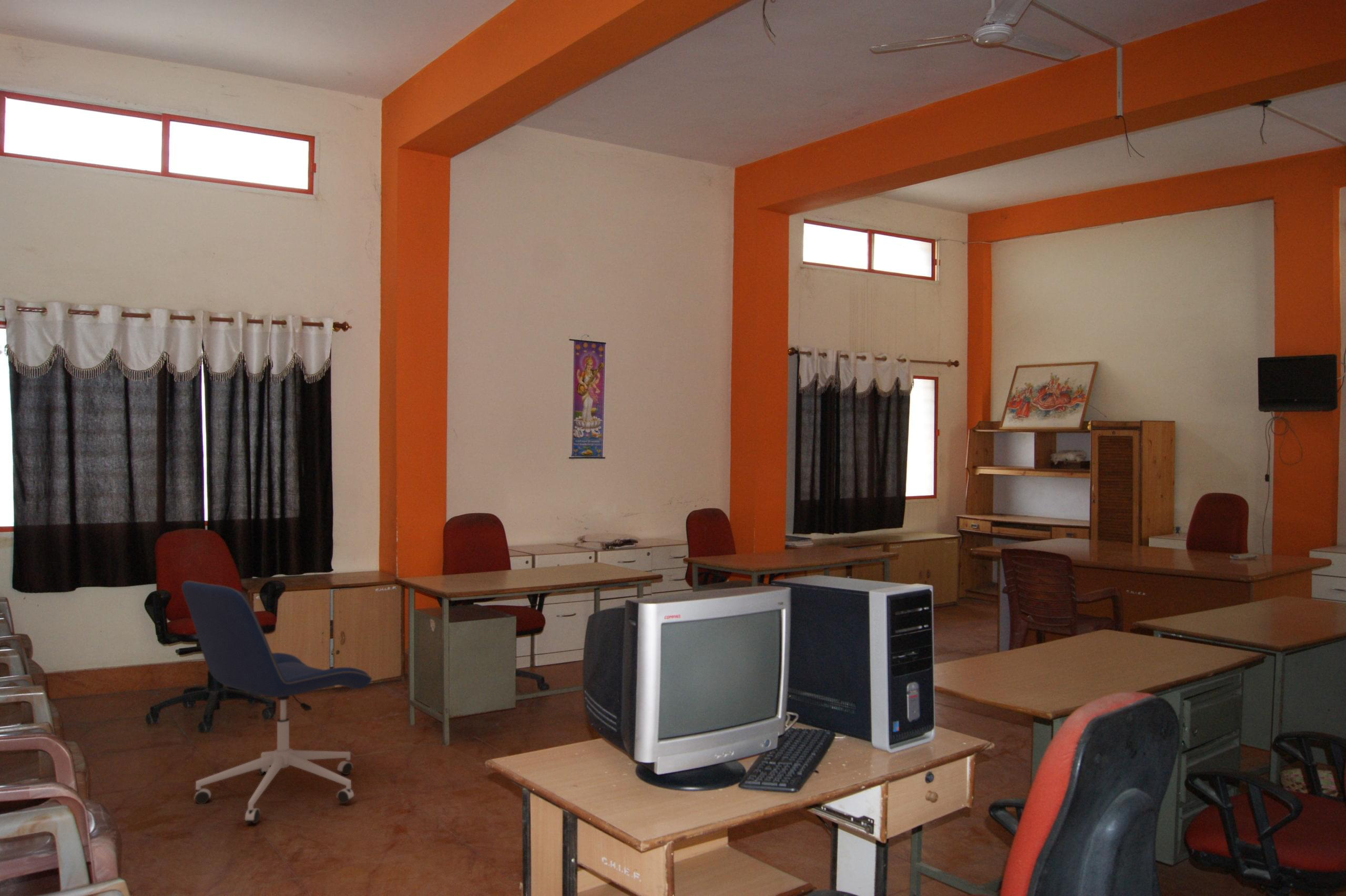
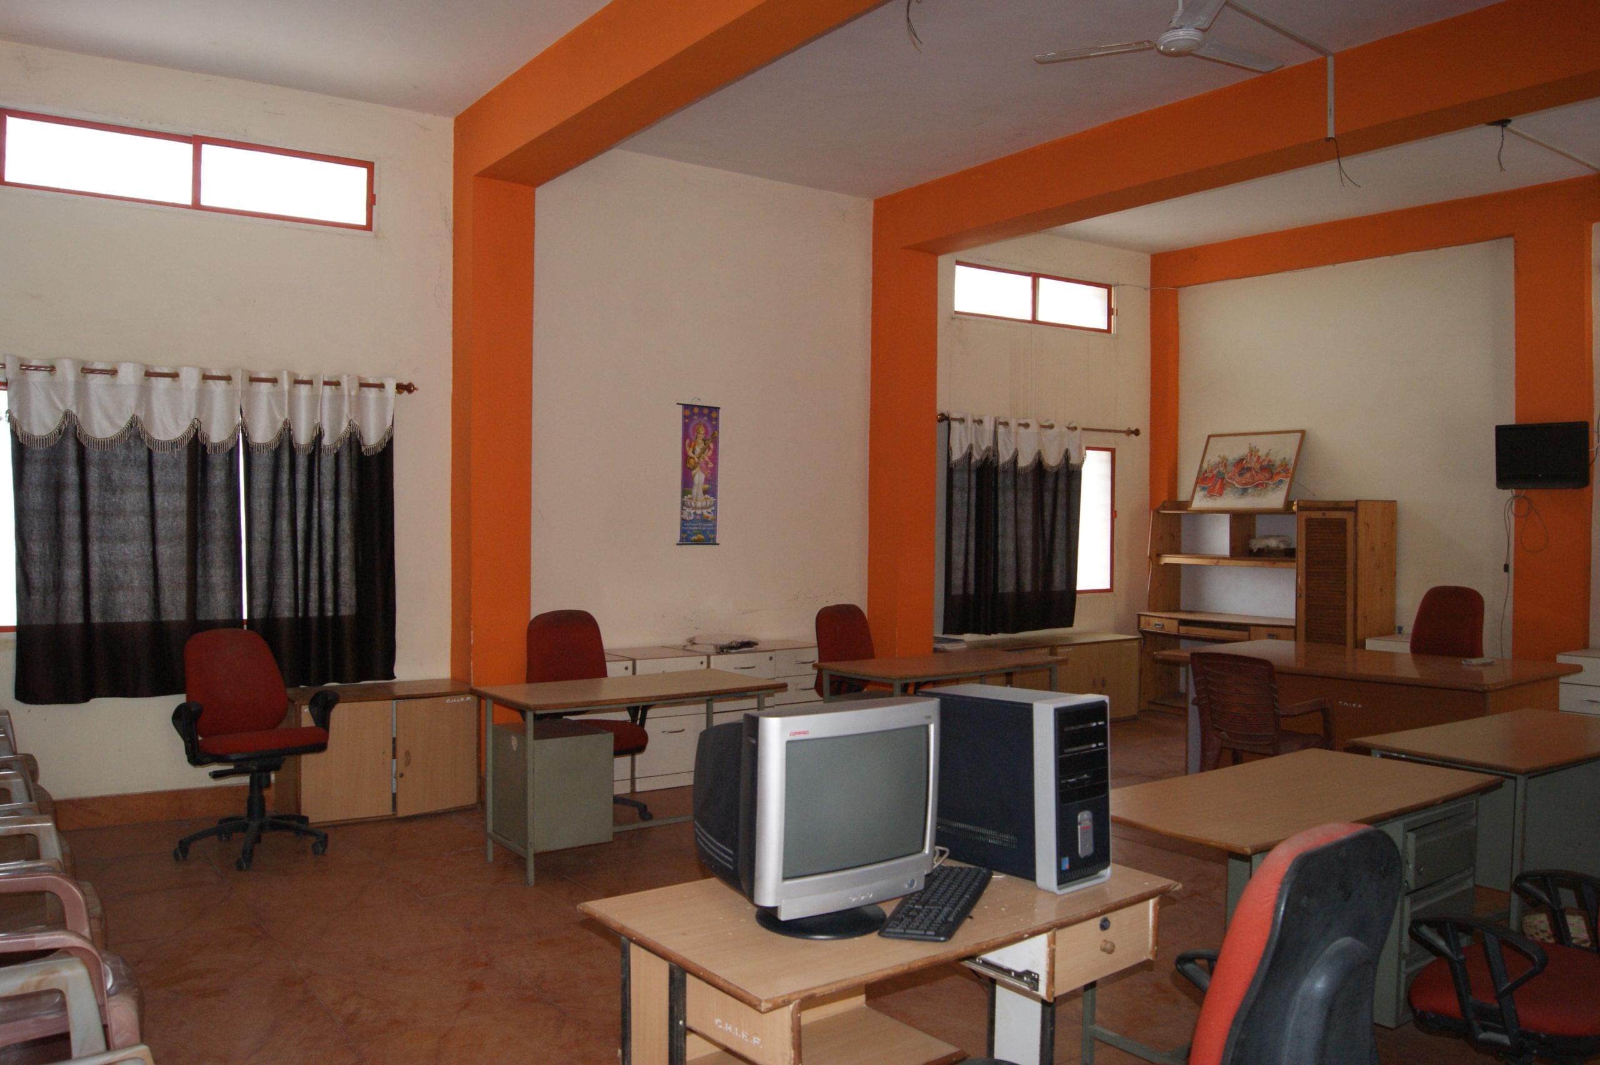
- office chair (281, 685)
